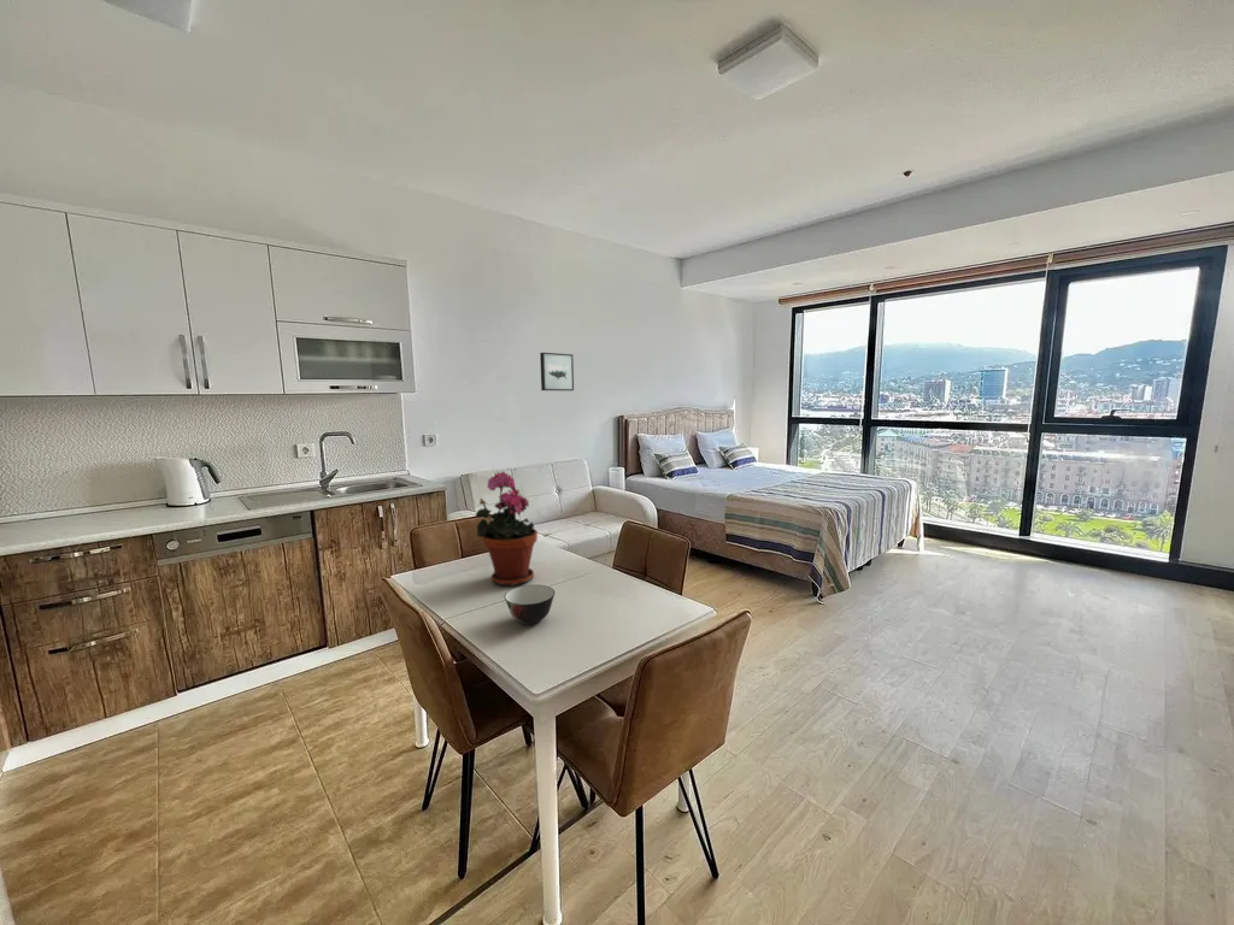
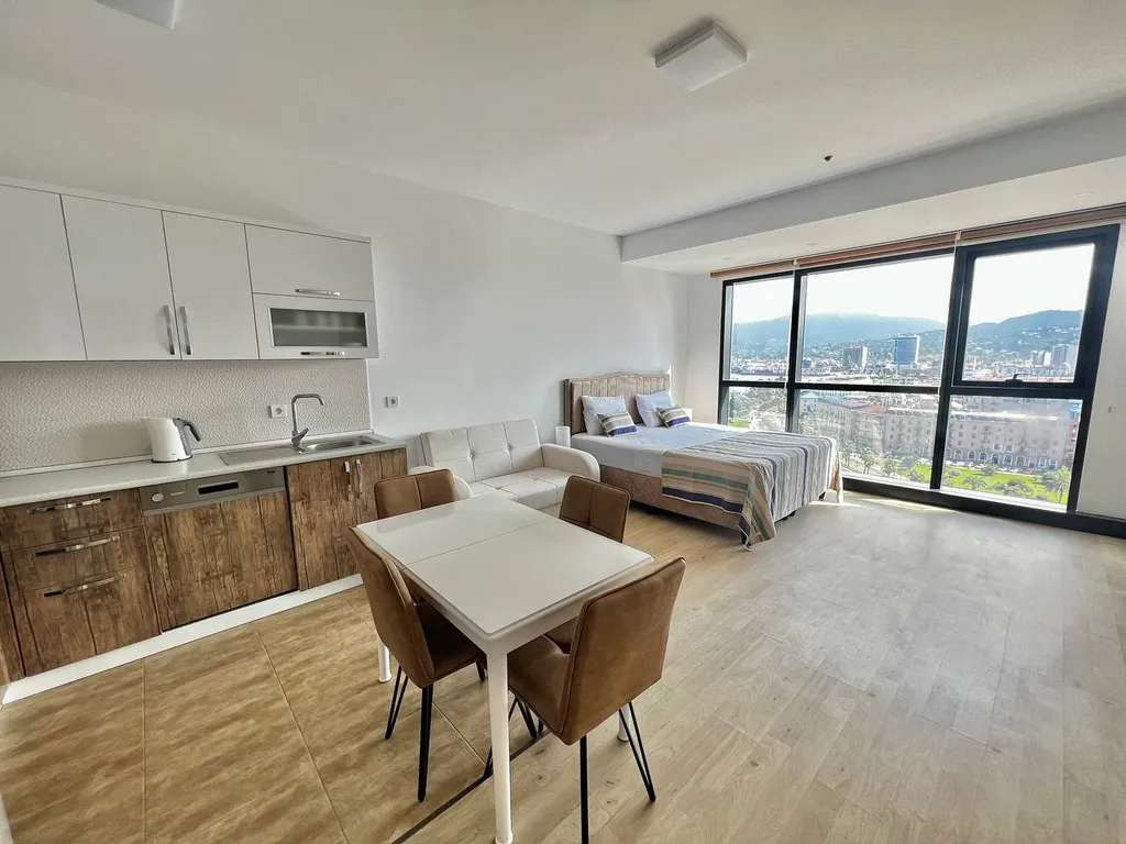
- potted plant (507, 526)
- wall art (557, 372)
- soup bowl (530, 607)
